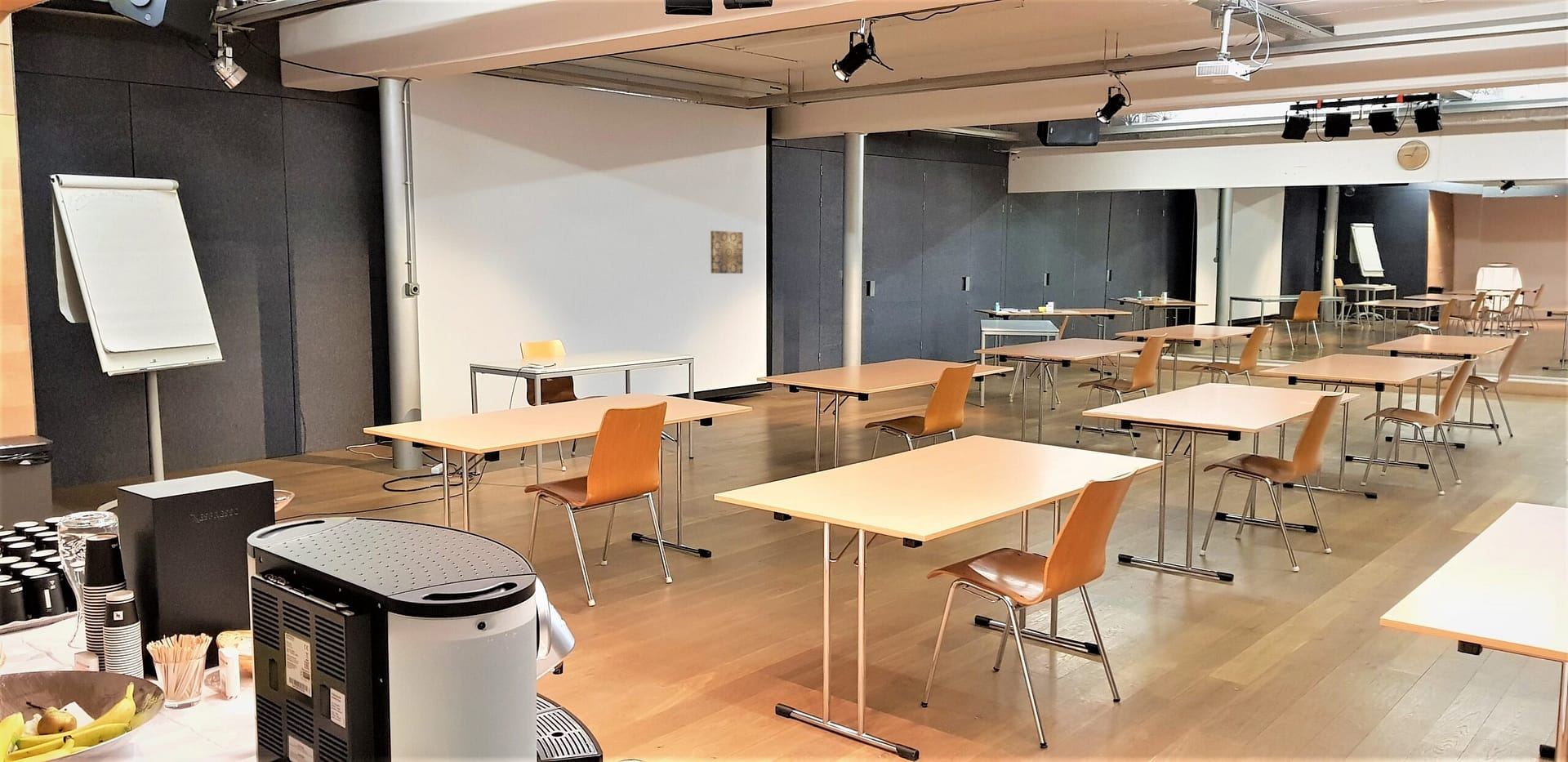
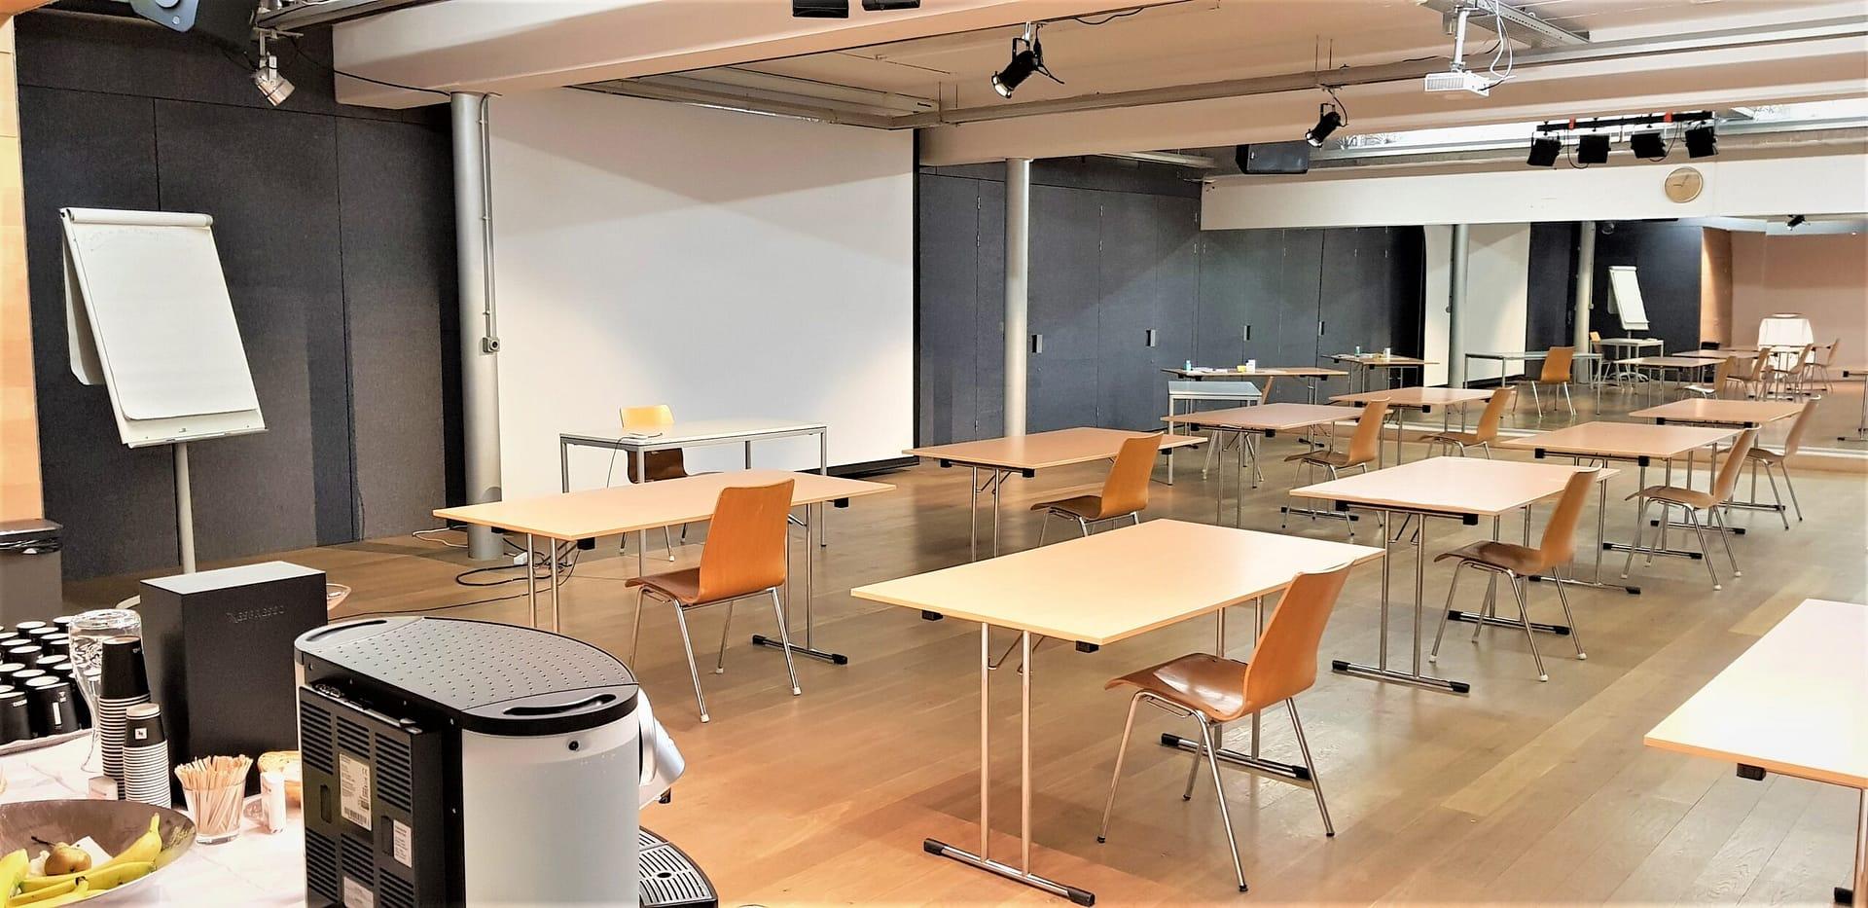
- wall art (727, 252)
